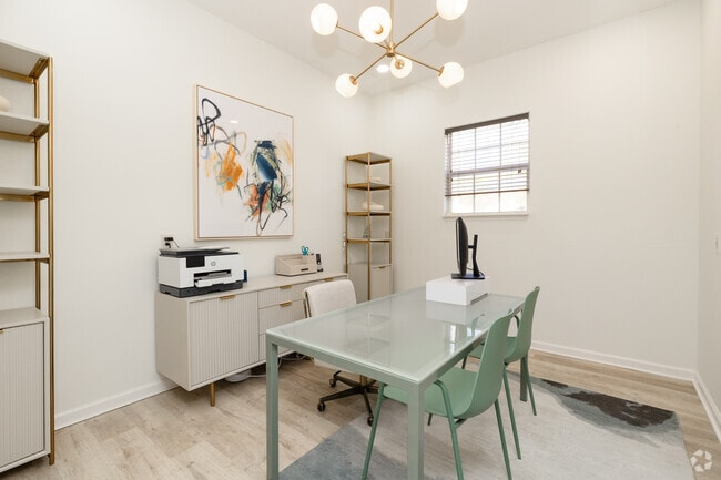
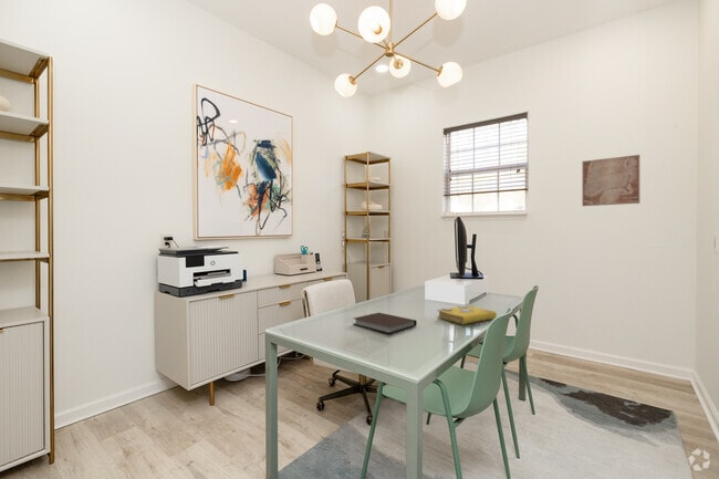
+ notebook (384, 322)
+ wall art (609, 181)
+ spell book (467, 313)
